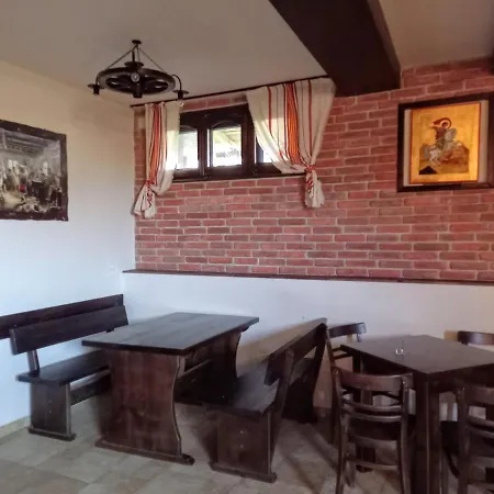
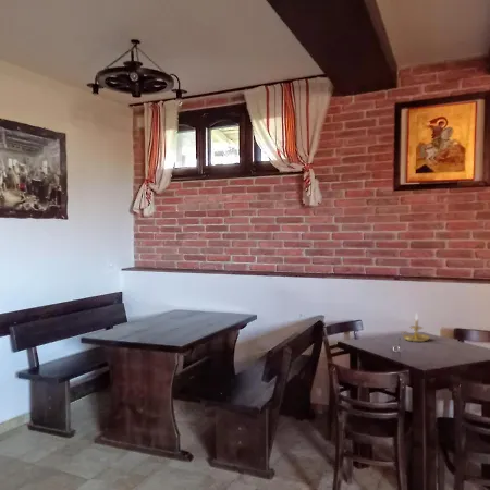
+ candle holder (414, 326)
